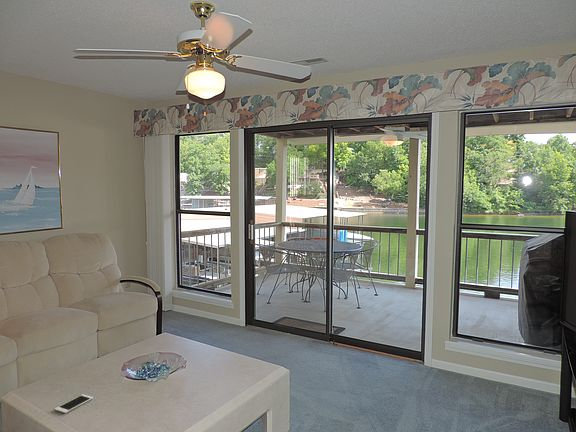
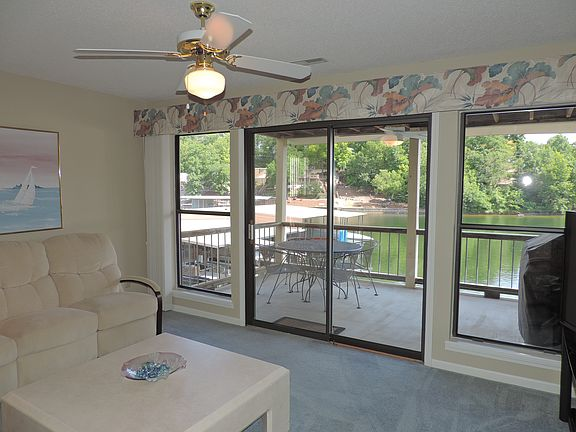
- cell phone (74, 403)
